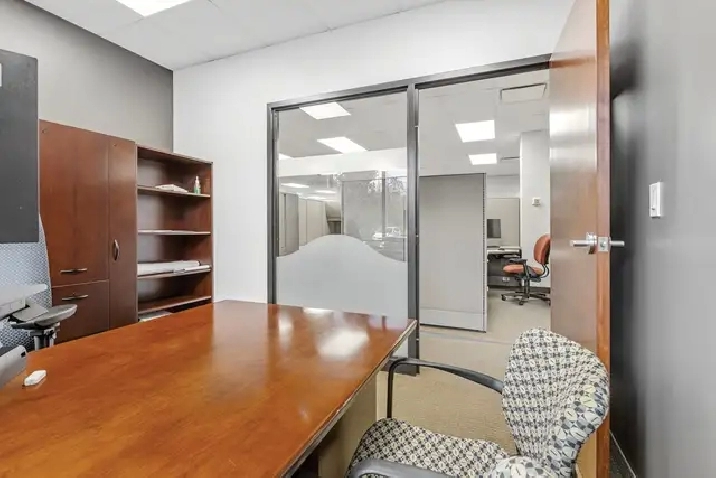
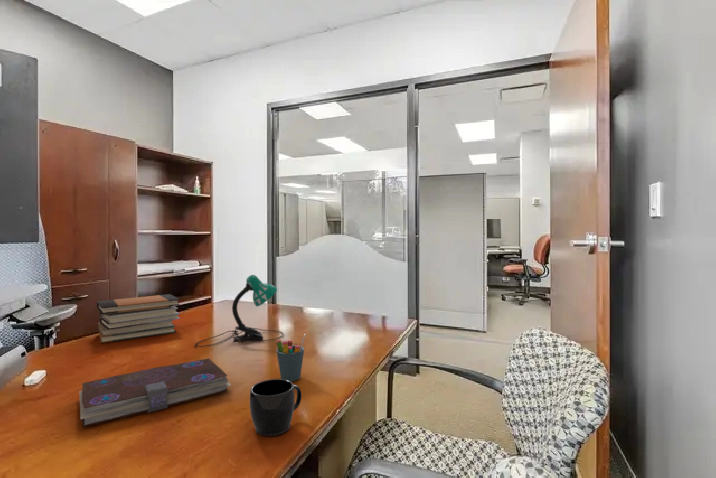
+ book (157, 384)
+ desk lamp (237, 304)
+ pen holder (290, 356)
+ mug (278, 405)
+ book stack (139, 316)
